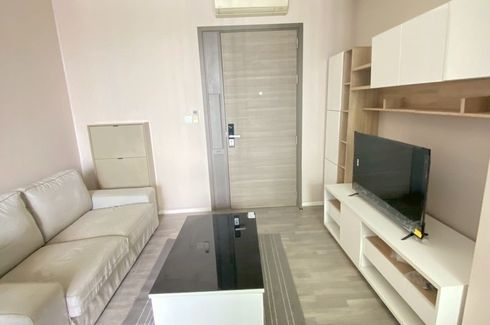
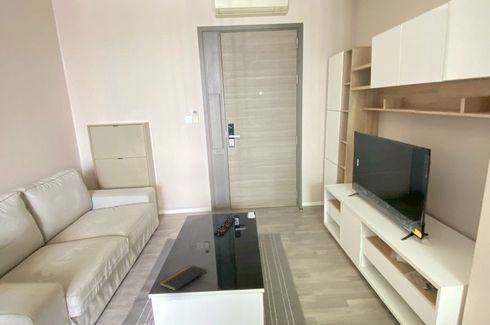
+ remote control (225, 226)
+ notepad (183, 276)
